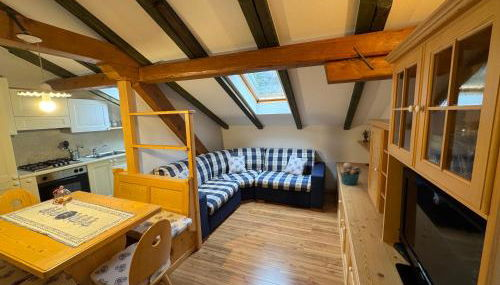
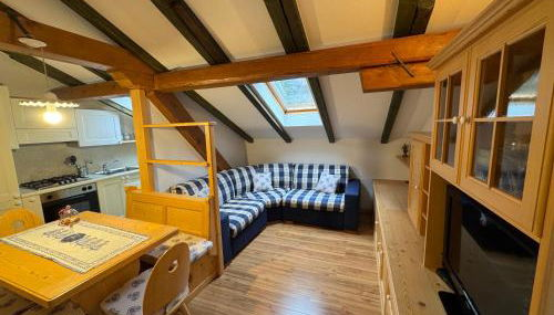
- bucket (349, 173)
